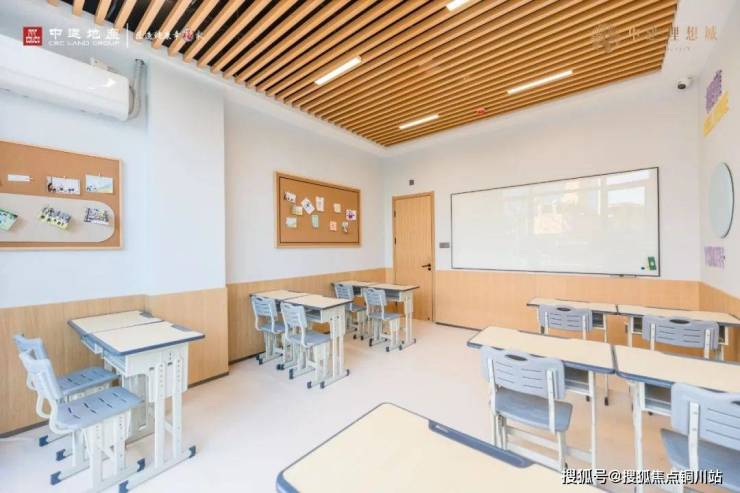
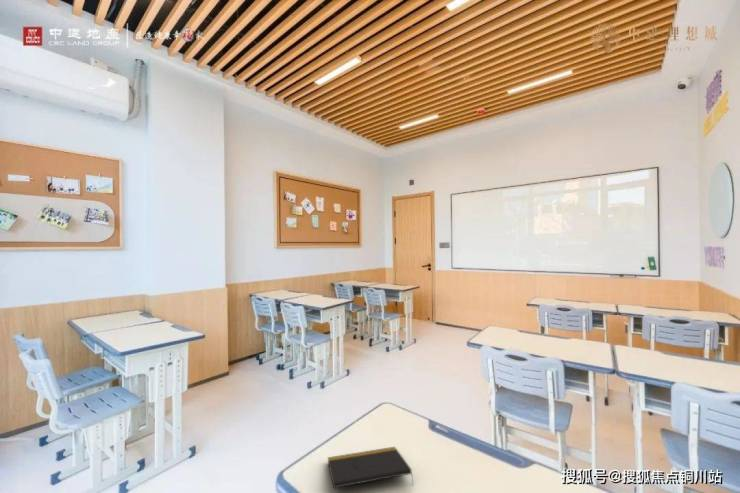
+ notepad (367, 465)
